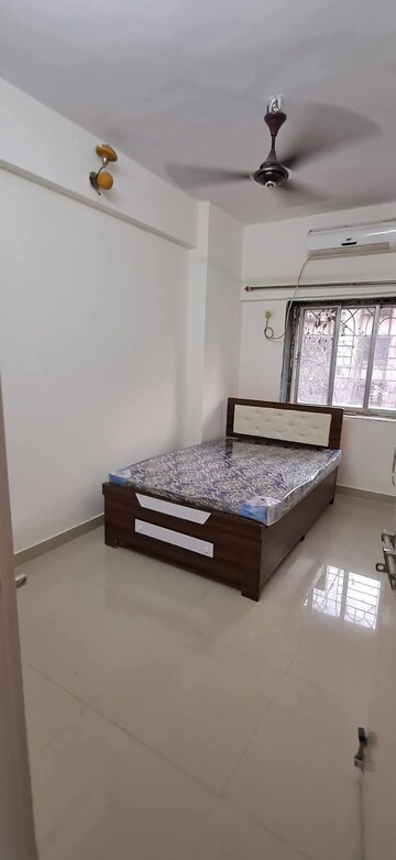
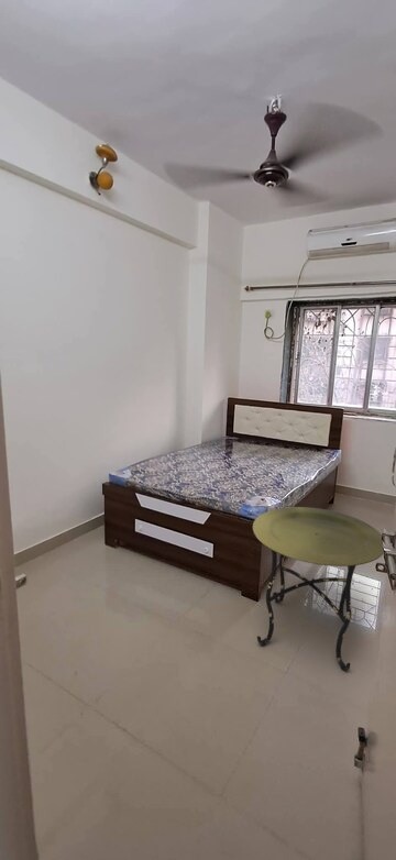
+ side table (311, 583)
